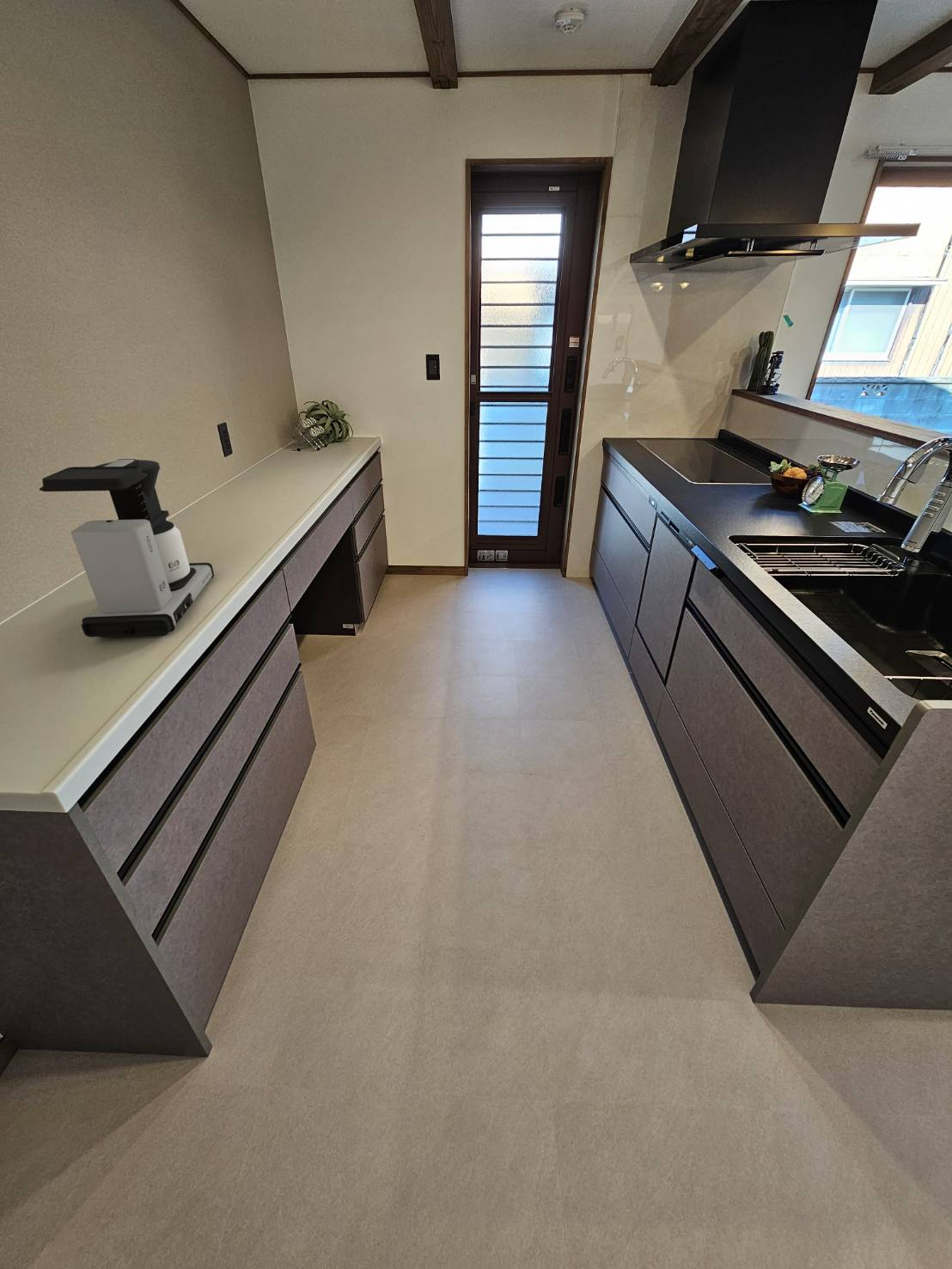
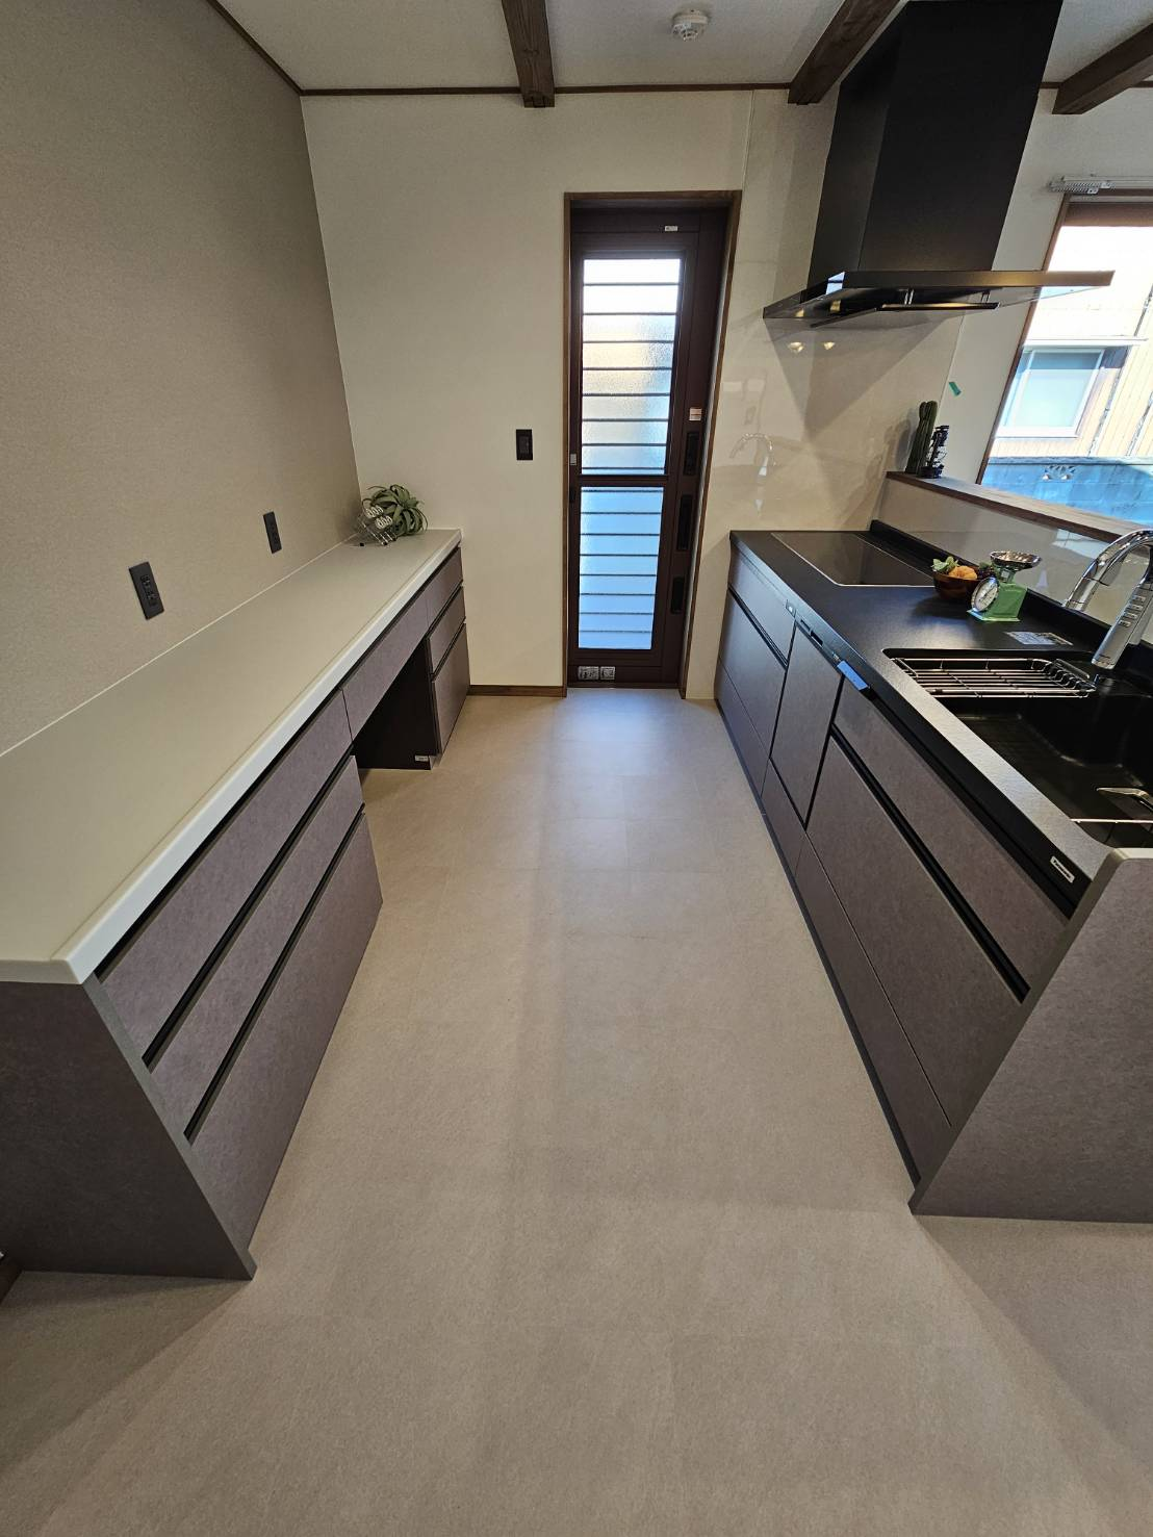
- coffee maker (137, 540)
